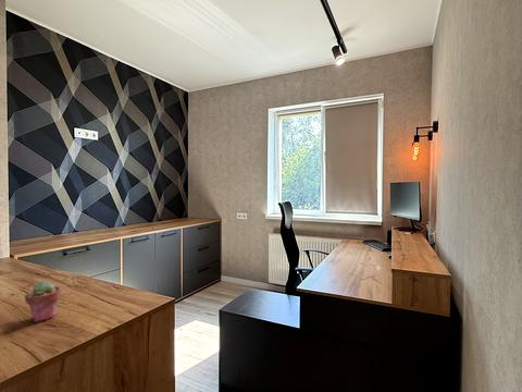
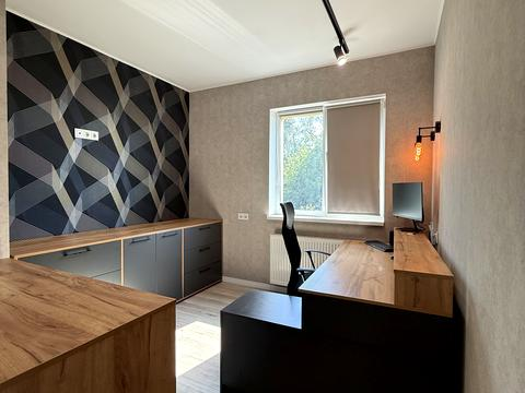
- potted succulent (44, 298)
